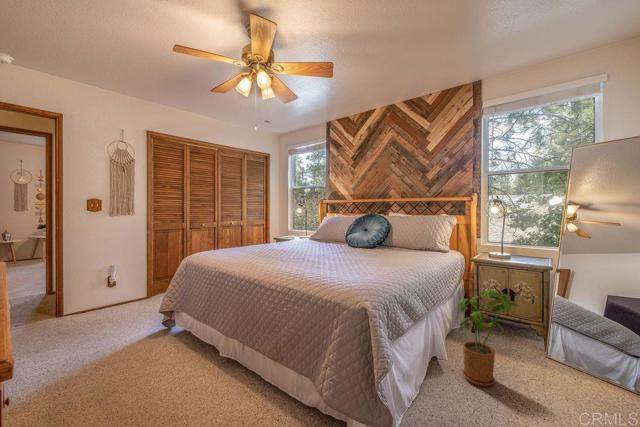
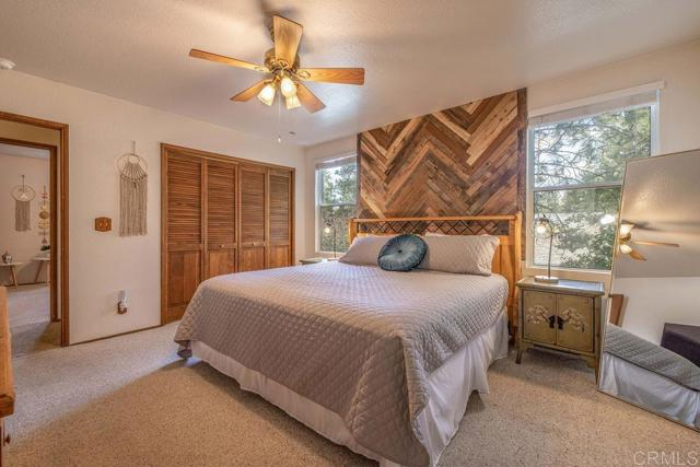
- house plant (480, 336)
